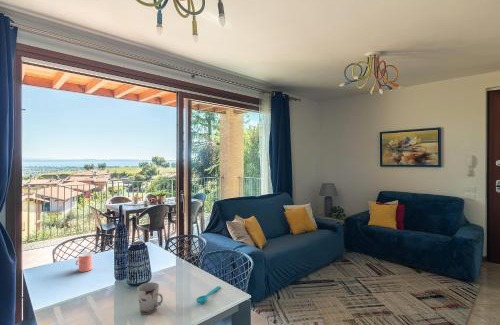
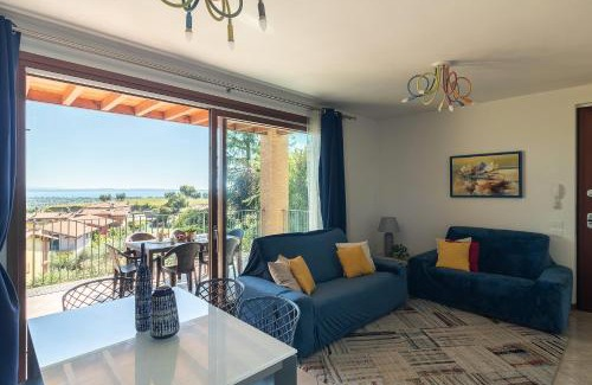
- cup (151, 299)
- spoon (209, 293)
- cup (83, 262)
